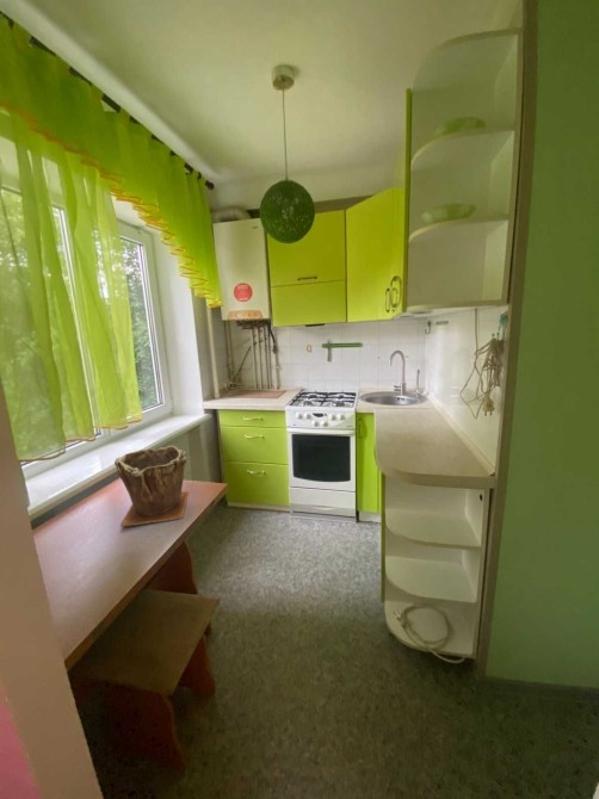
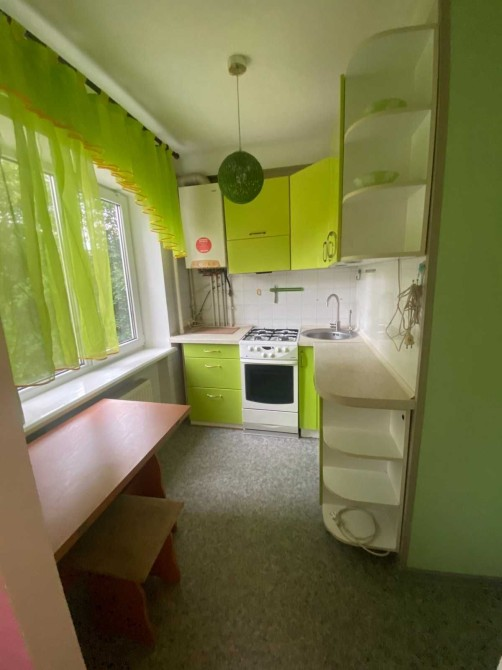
- plant pot (154, 481)
